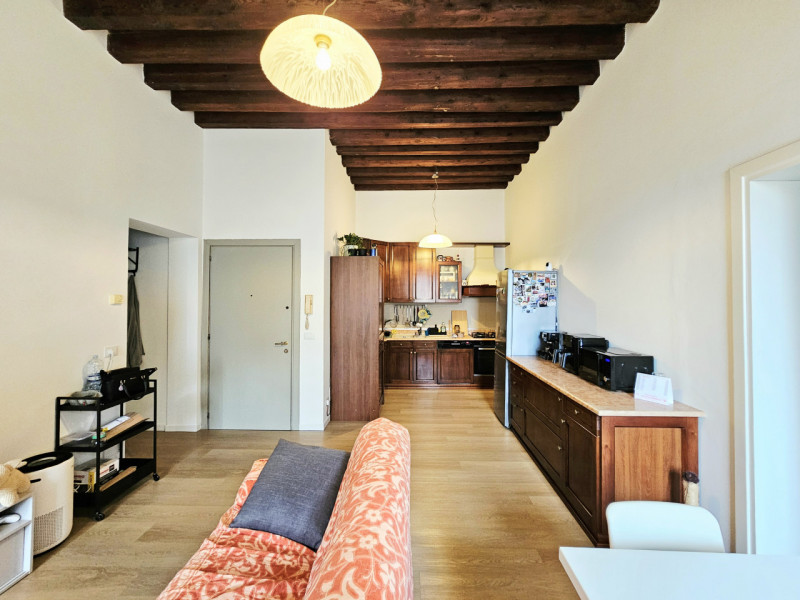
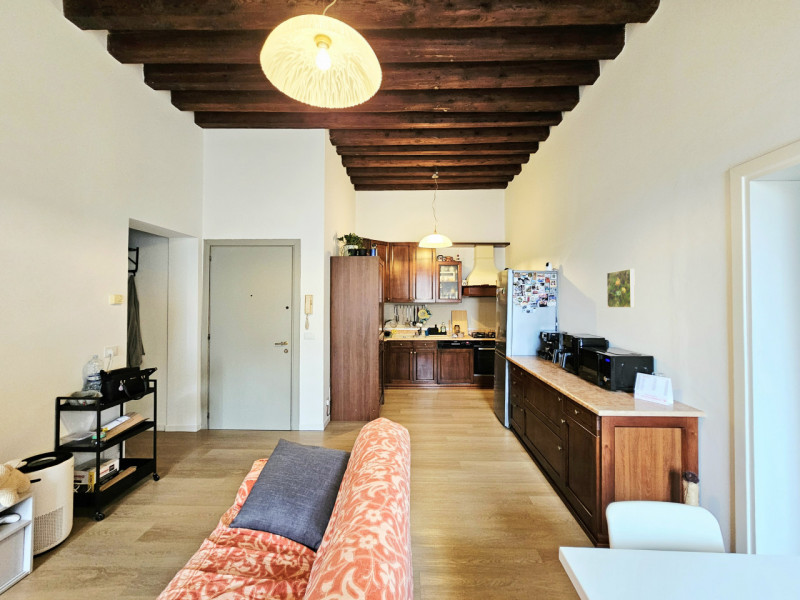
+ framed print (620, 289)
